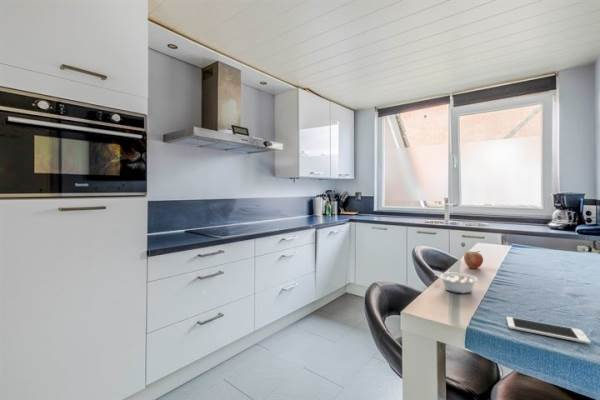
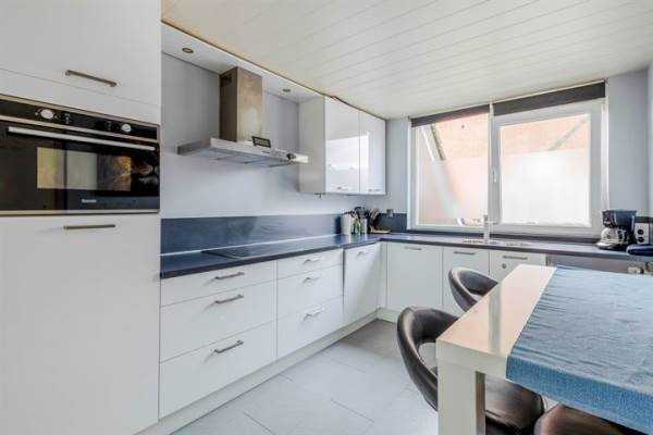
- fruit (473, 259)
- legume (457, 282)
- cell phone (544, 329)
